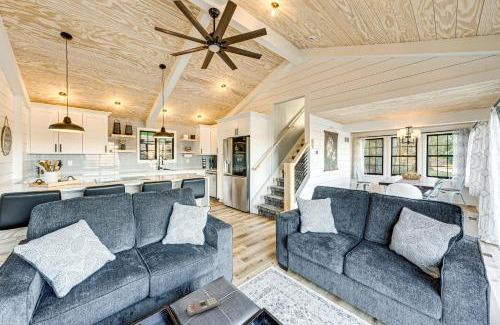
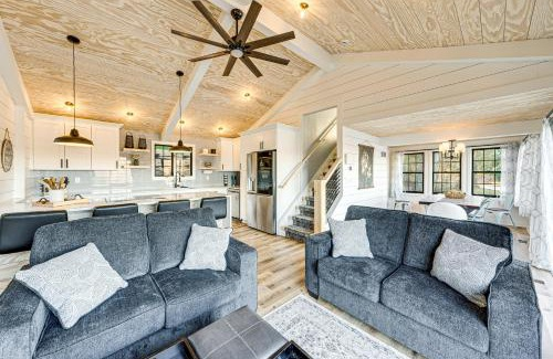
- remote control (203, 305)
